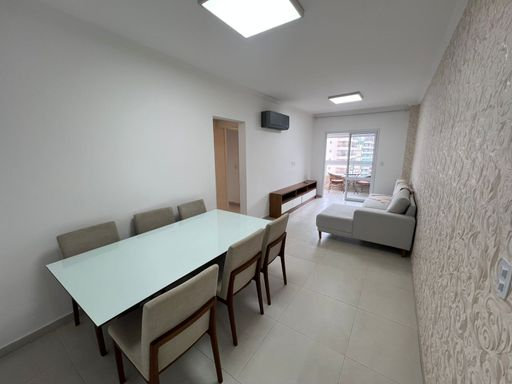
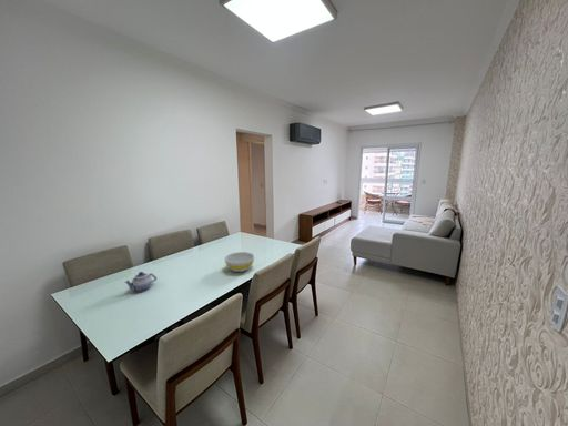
+ teapot (141, 280)
+ bowl (240, 263)
